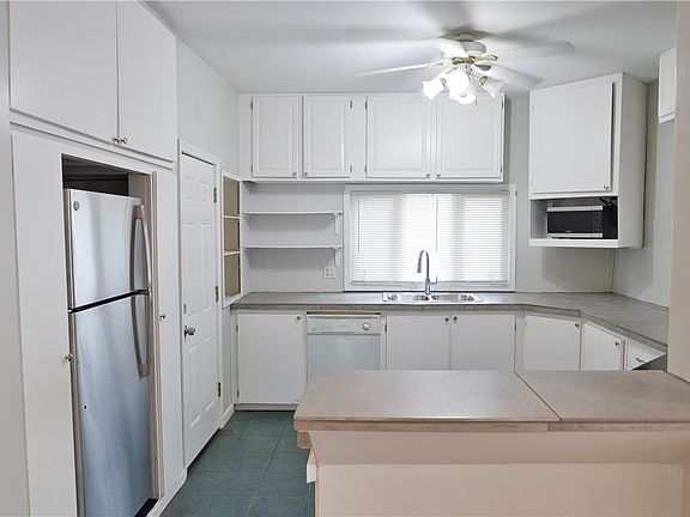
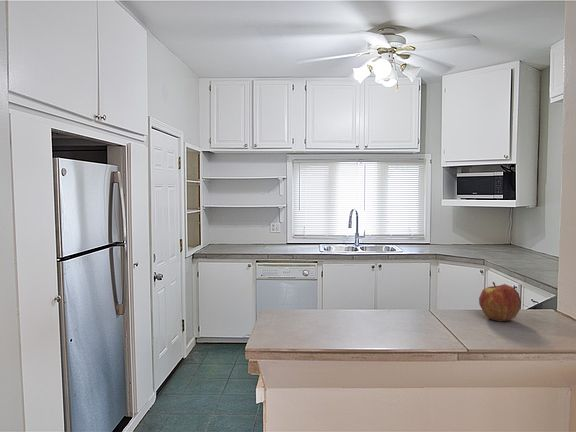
+ apple (499, 301)
